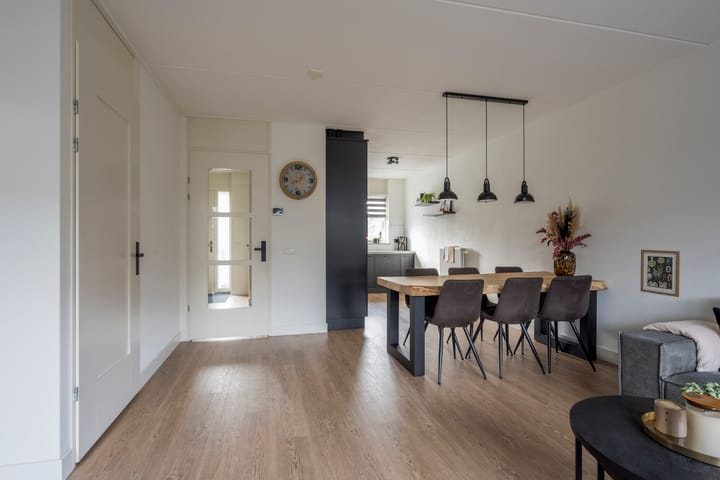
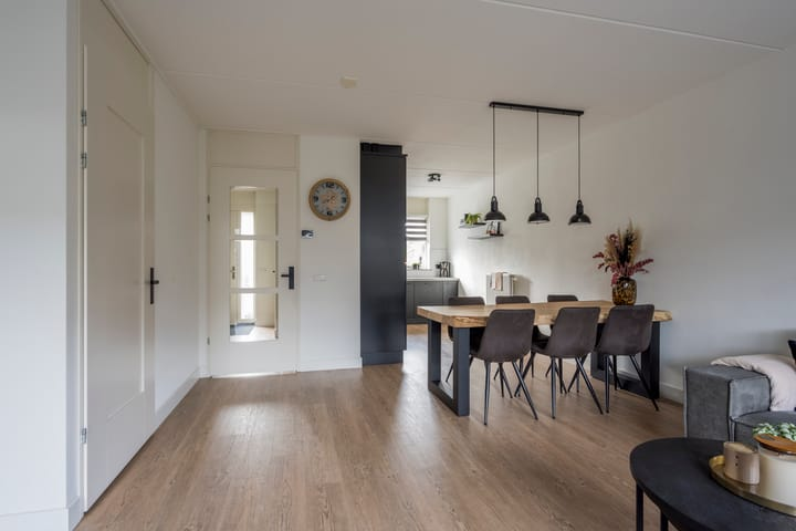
- wall art (659, 272)
